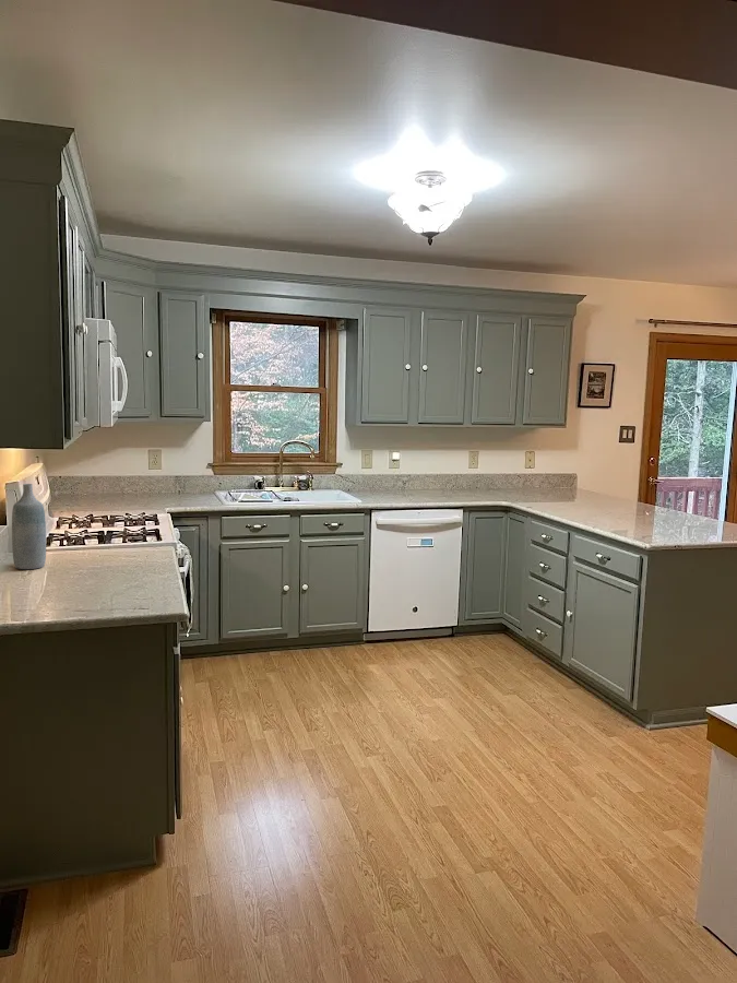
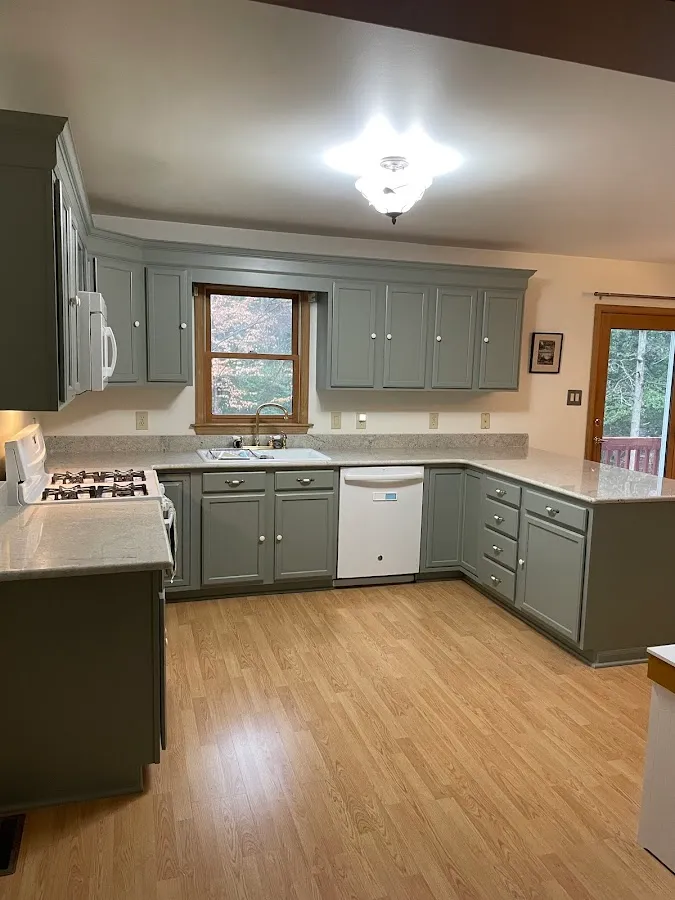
- bottle (28, 525)
